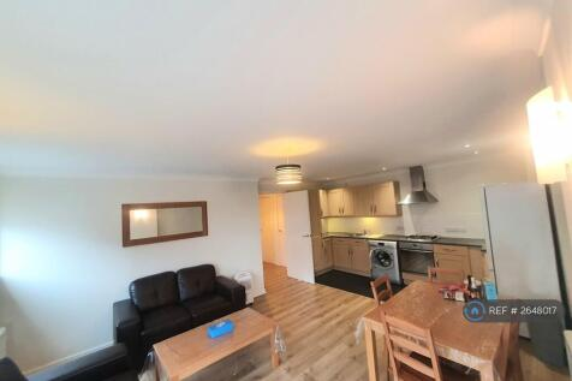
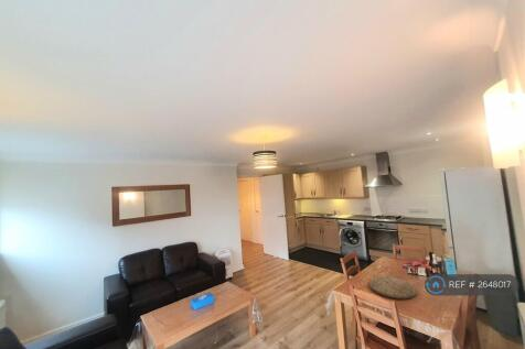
+ cutting board (392, 286)
